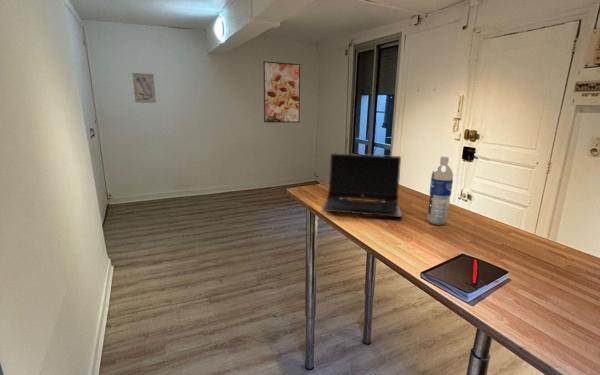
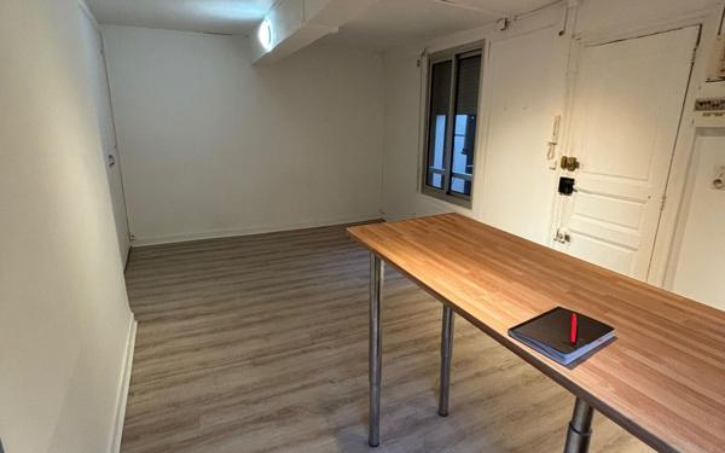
- wall art (144, 88)
- water bottle (440, 190)
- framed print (282, 93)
- laptop computer (363, 183)
